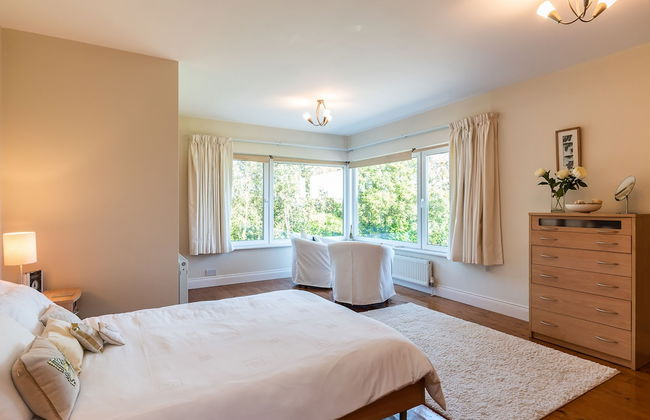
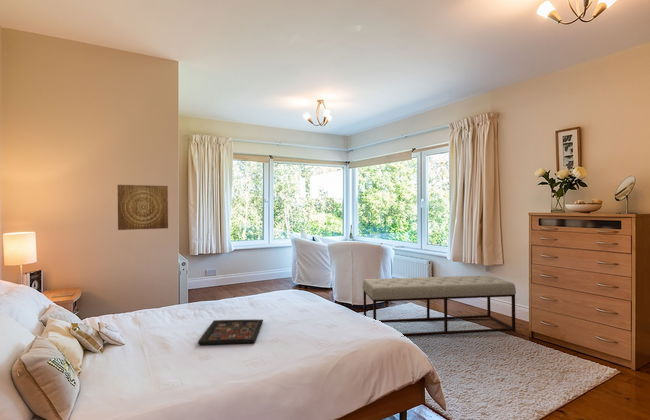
+ wall art (143, 207)
+ decorative tray (233, 330)
+ bench (434, 299)
